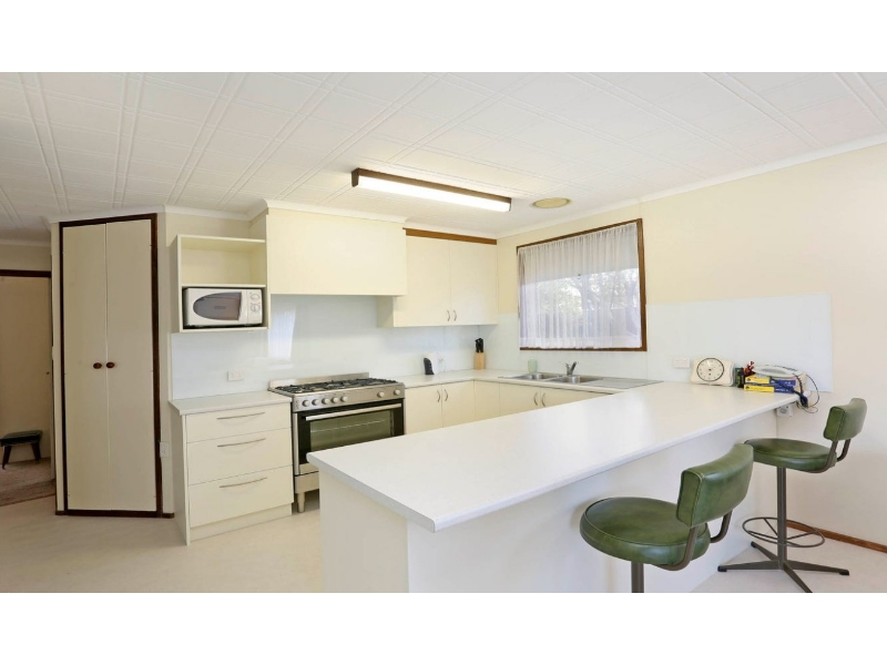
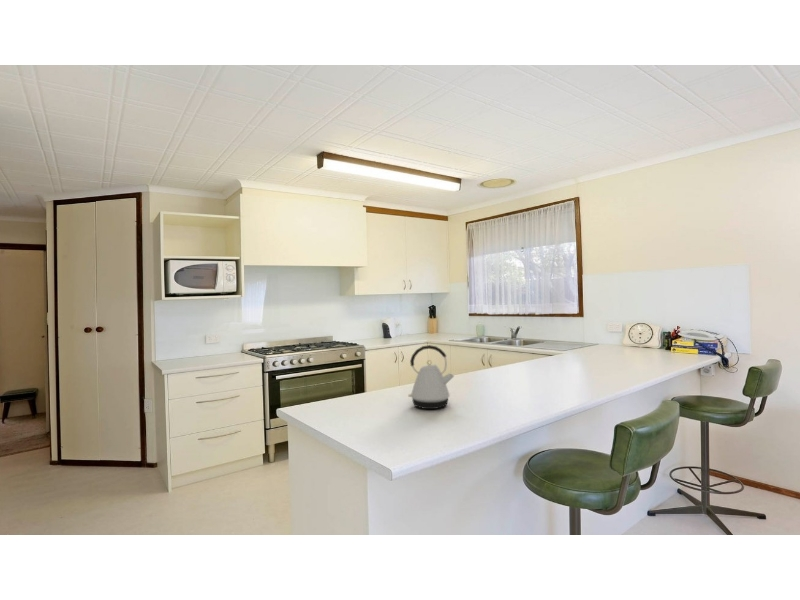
+ kettle (430, 375)
